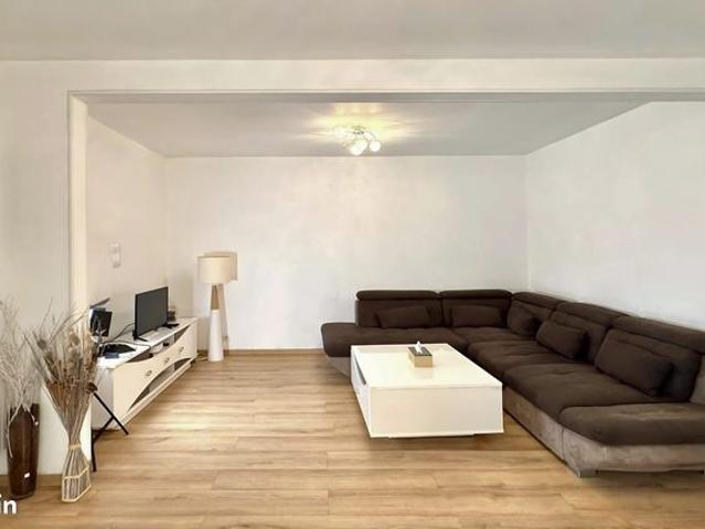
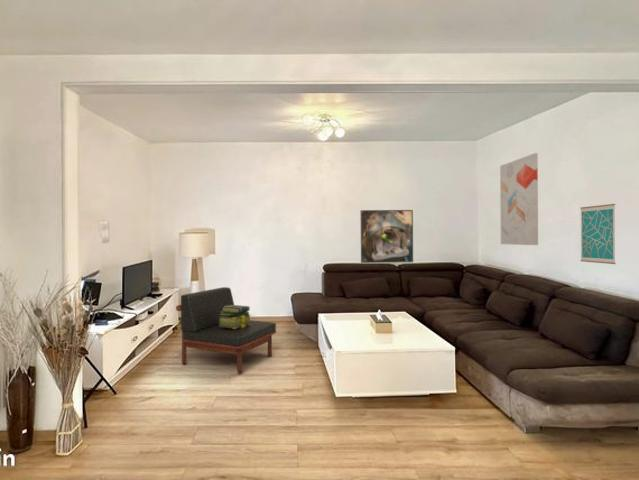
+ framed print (386, 236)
+ wall art (596, 234)
+ armchair (229, 328)
+ wall art (517, 202)
+ stack of books (235, 315)
